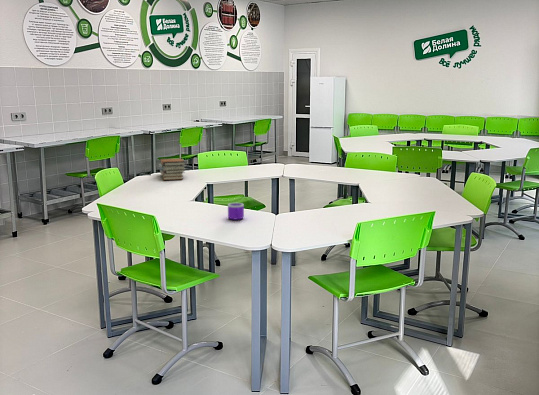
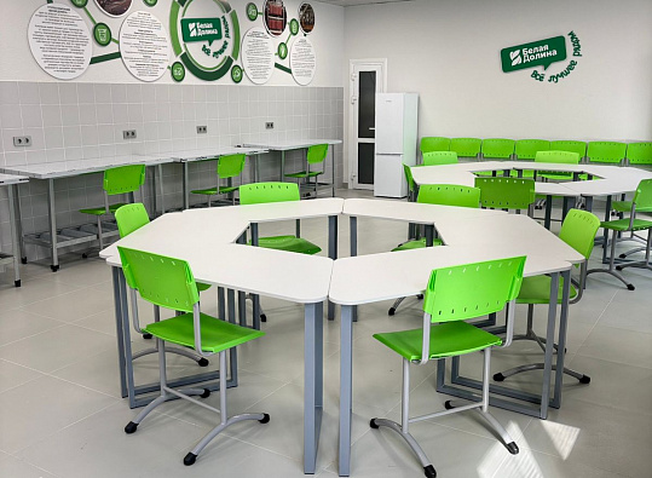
- book stack (172, 168)
- mug (236, 211)
